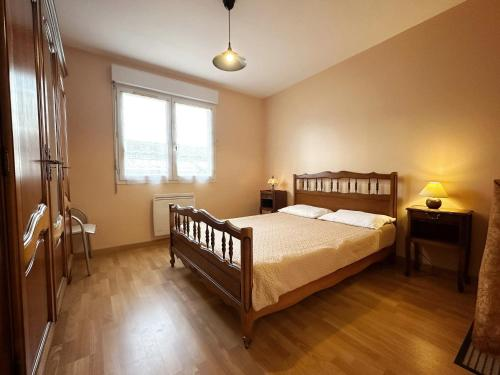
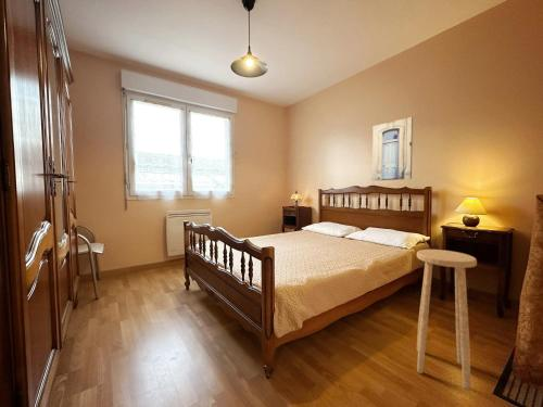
+ wall art (391, 151)
+ stool (456, 311)
